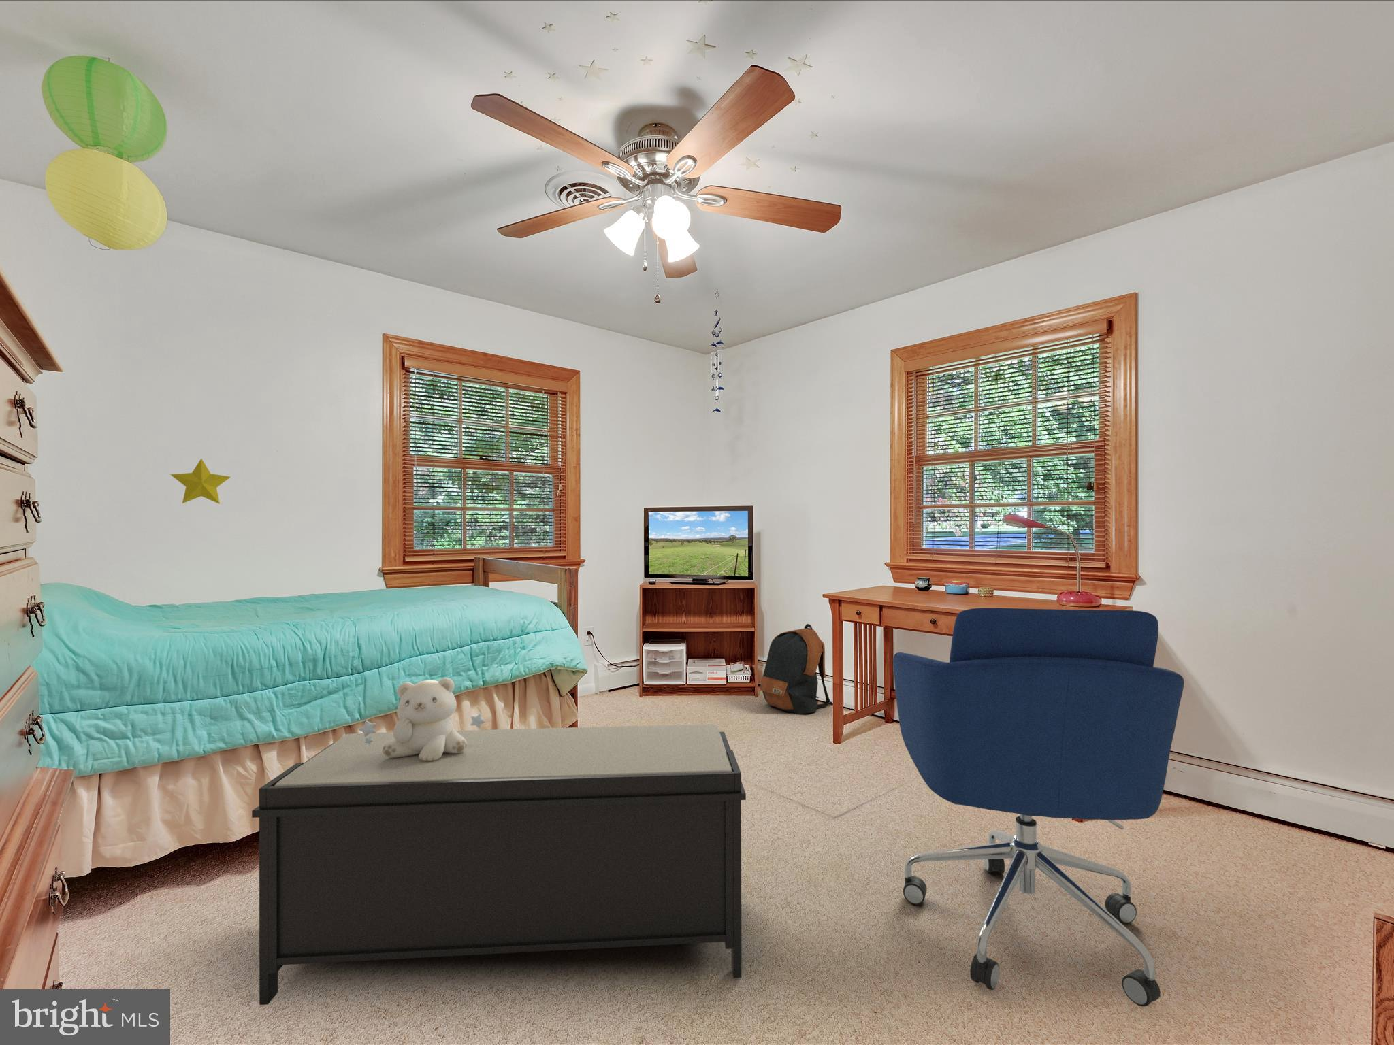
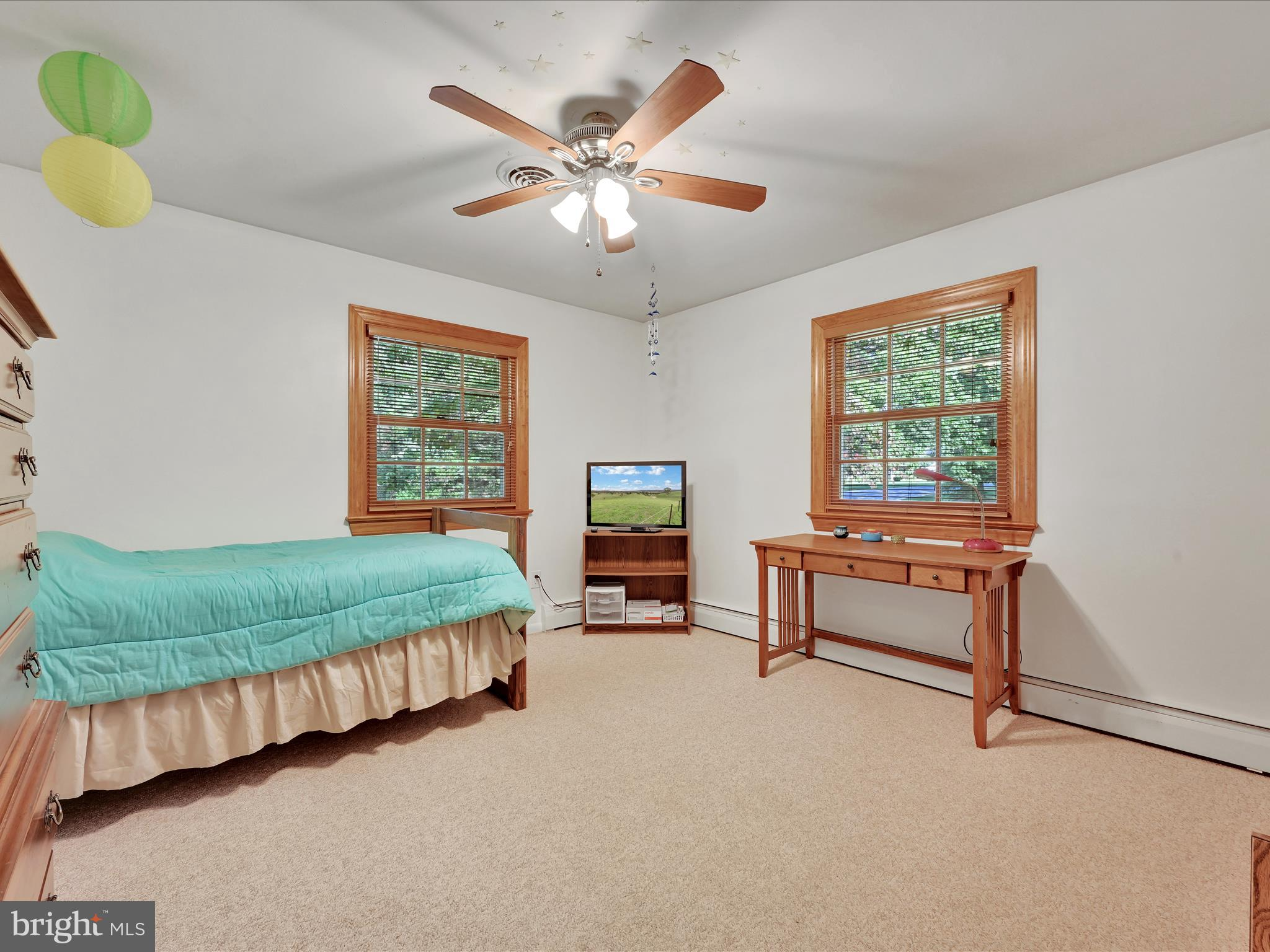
- bench (522, 844)
- decorative star (201, 481)
- backpack (797, 665)
- chair (1022, 760)
- teddy bear (424, 715)
